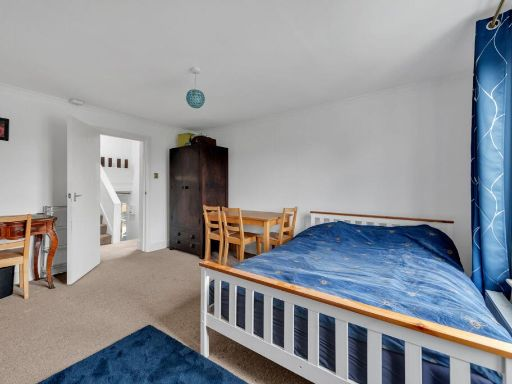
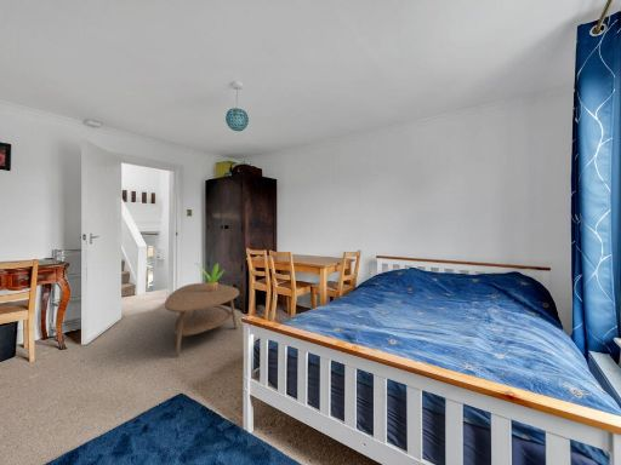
+ potted plant (211, 276)
+ coffee table (205, 311)
